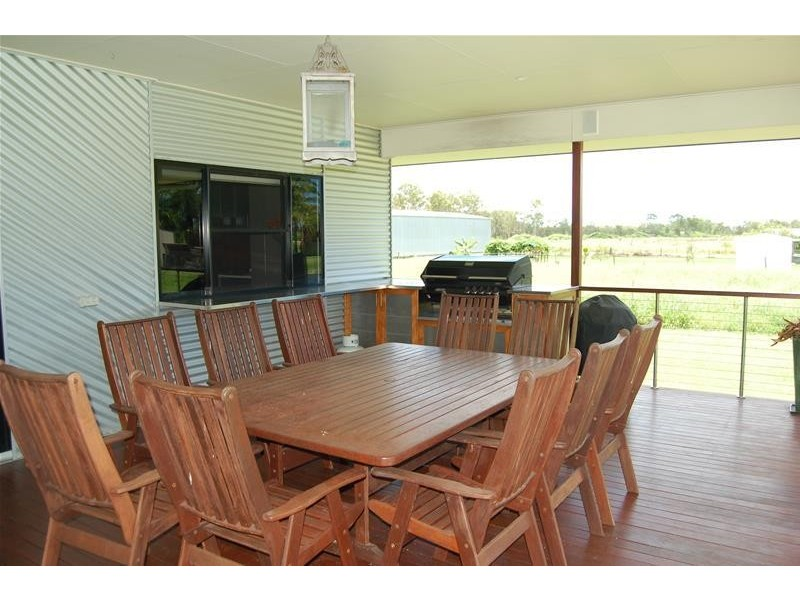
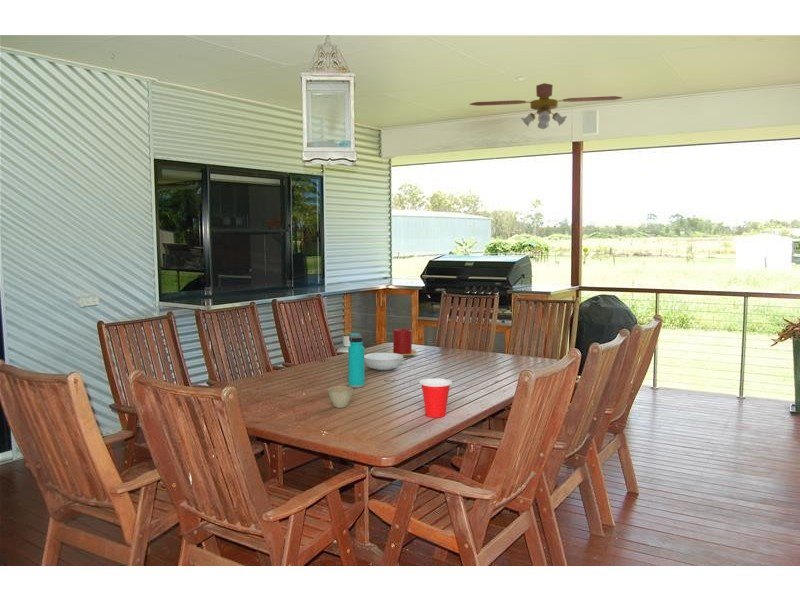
+ flower pot (340, 397)
+ cup (435, 398)
+ candle (402, 342)
+ ceiling fan (544, 105)
+ serving bowl (383, 362)
+ water bottle (356, 359)
